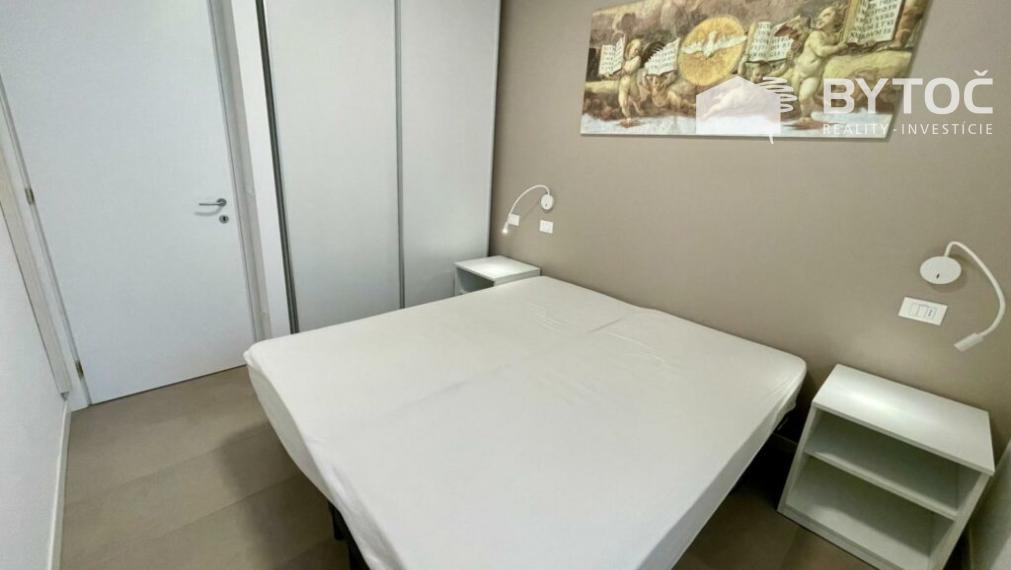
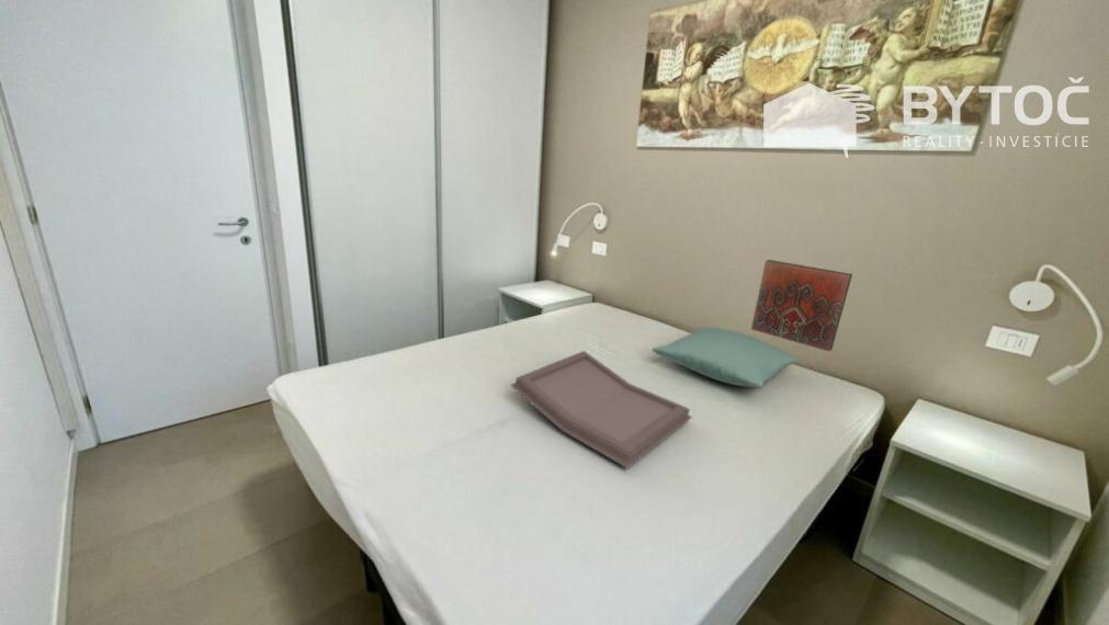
+ serving tray (600, 400)
+ decorative tile (797, 304)
+ pillow (726, 353)
